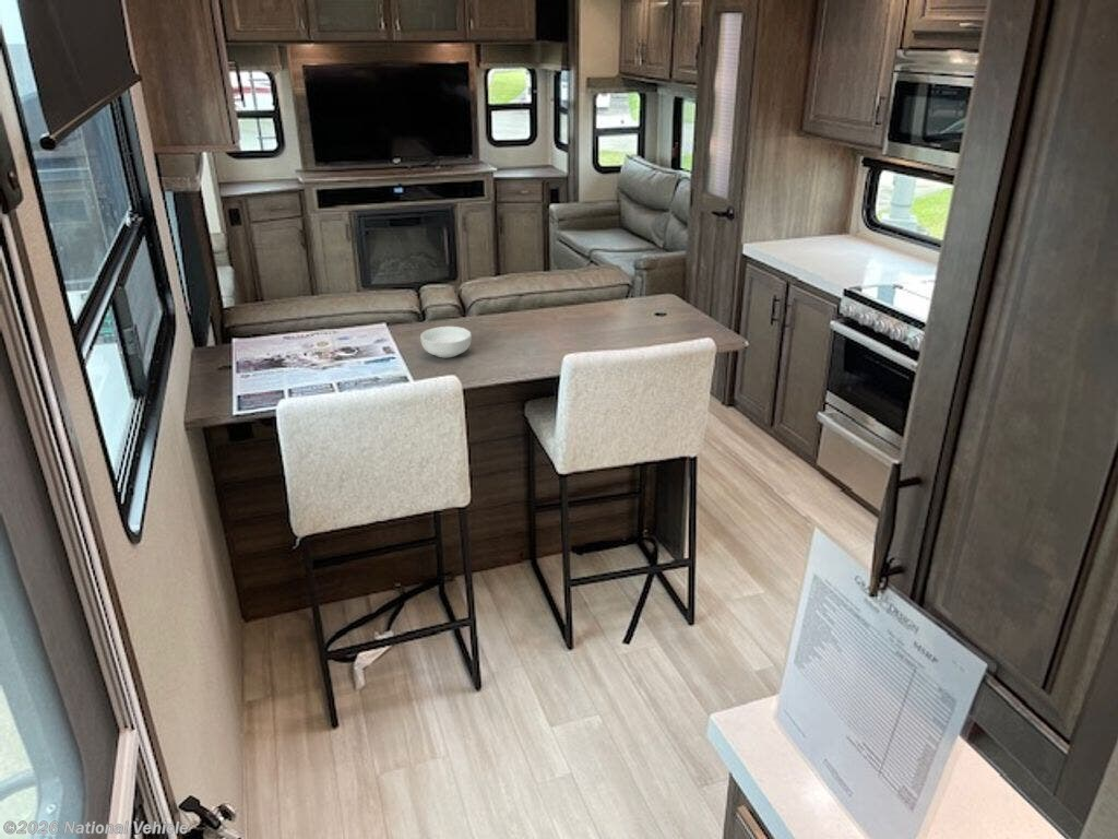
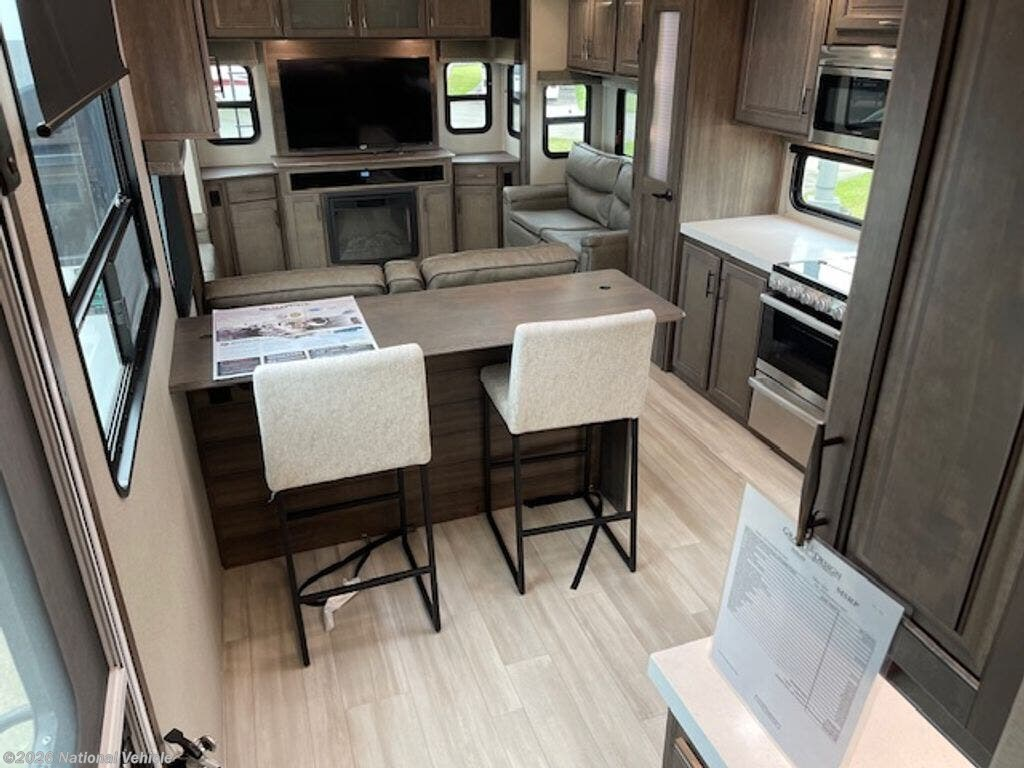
- cereal bowl (445, 343)
